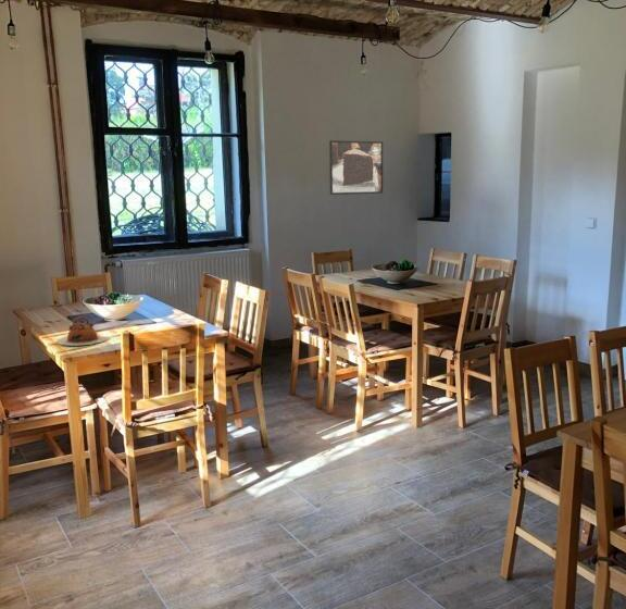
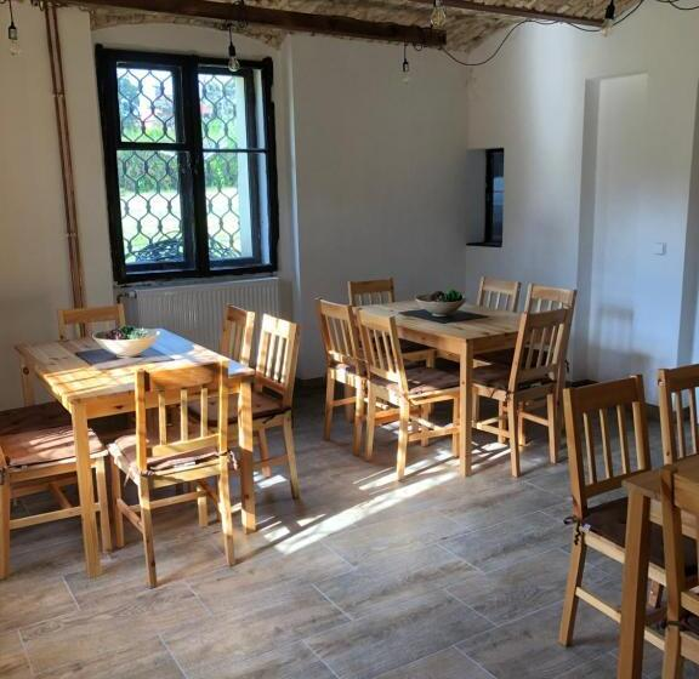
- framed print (356, 167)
- teapot (83, 327)
